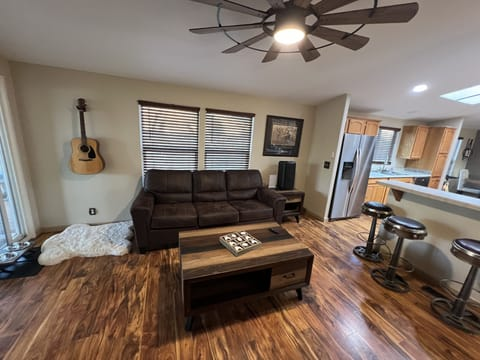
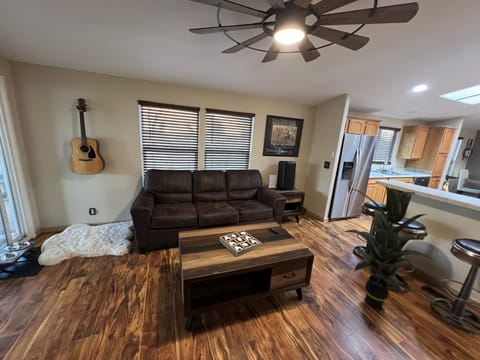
+ indoor plant (379, 246)
